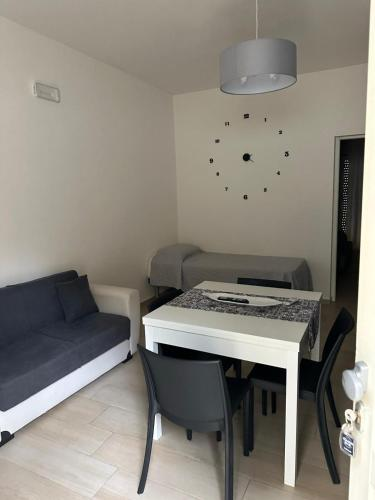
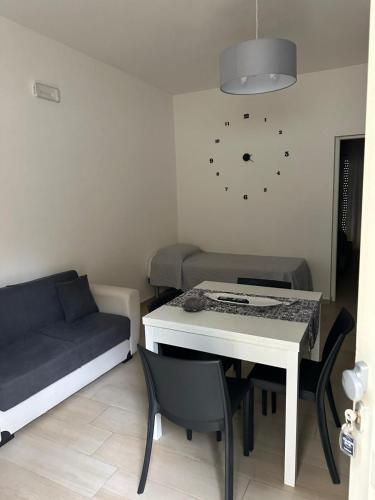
+ teapot (197, 300)
